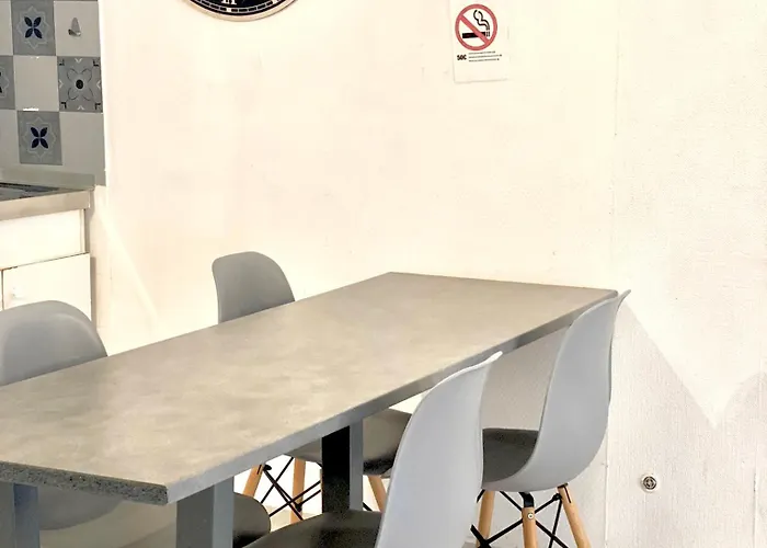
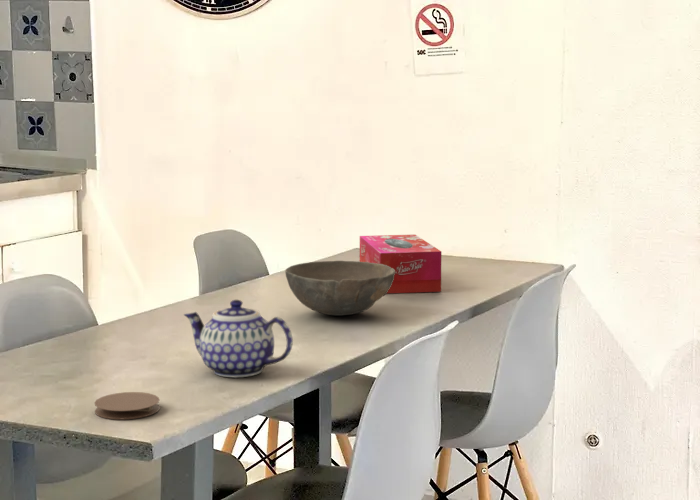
+ teapot (236, 335)
+ bowl (340, 291)
+ tissue box (398, 262)
+ coaster (127, 405)
